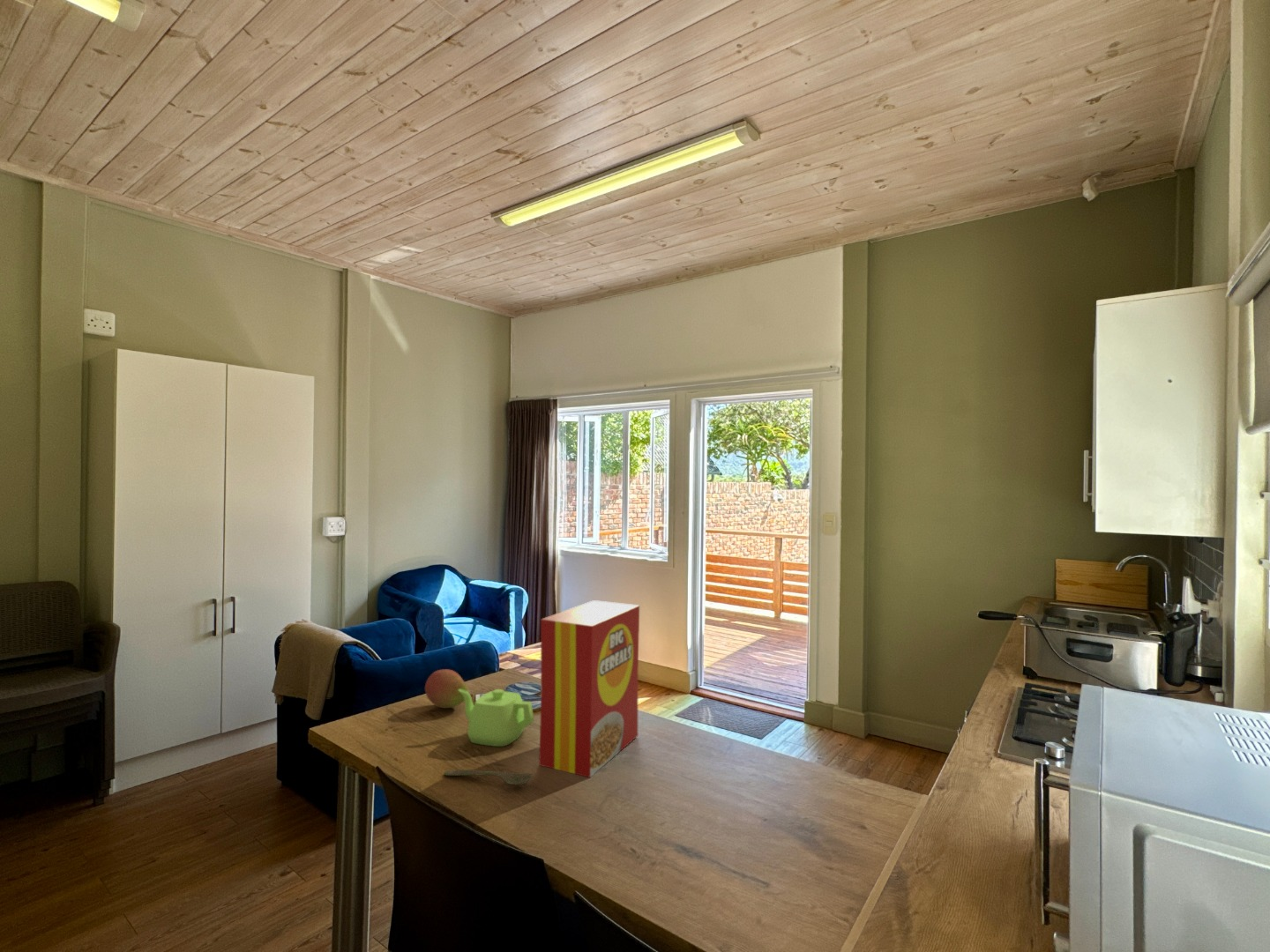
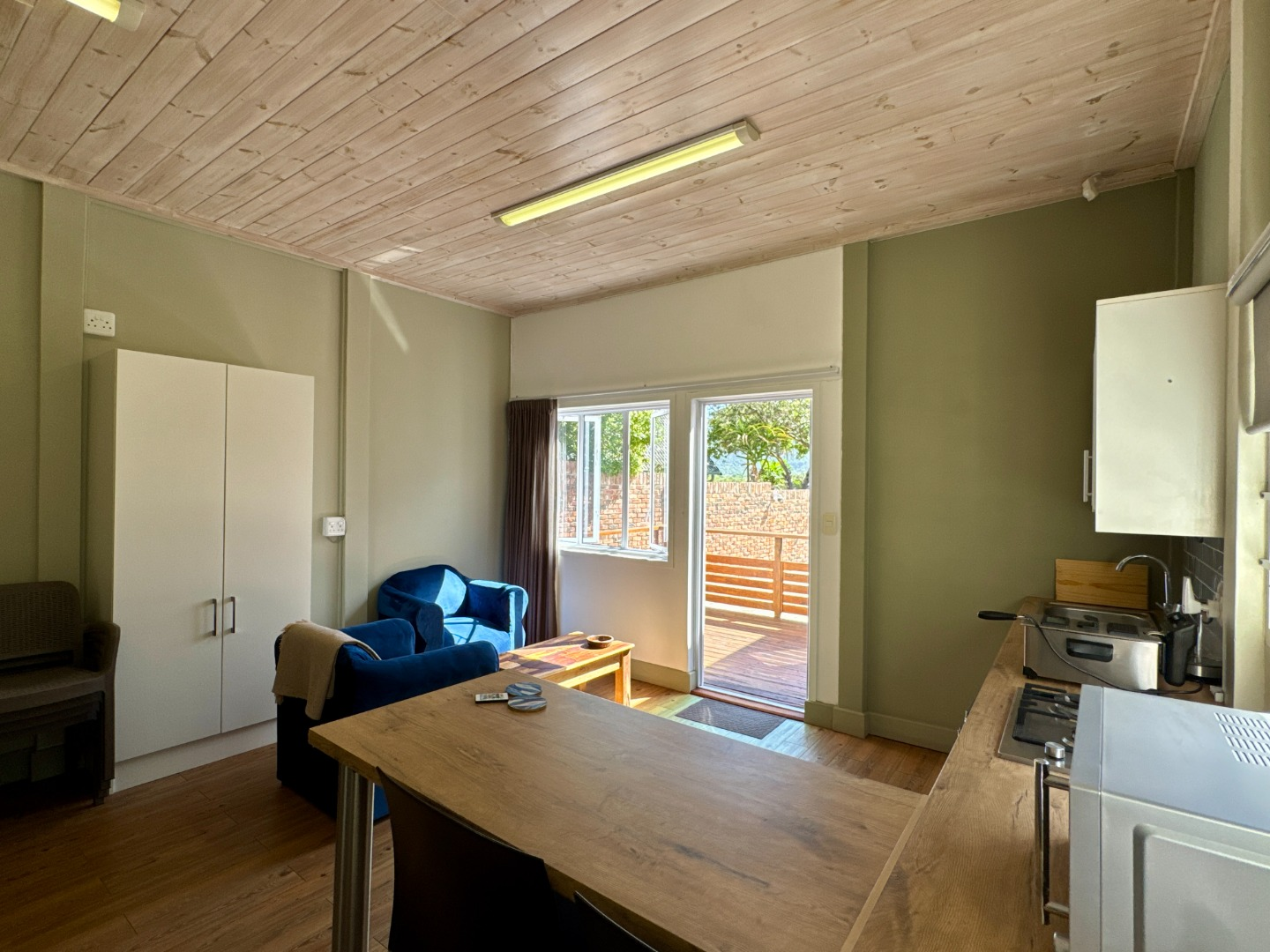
- cereal box (592, 681)
- fruit (445, 688)
- teapot (494, 712)
- spoon (487, 774)
